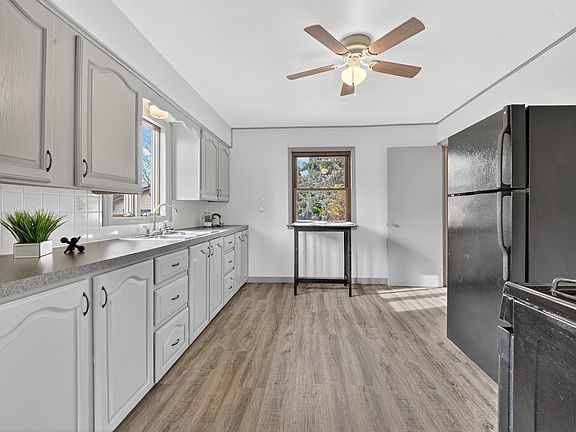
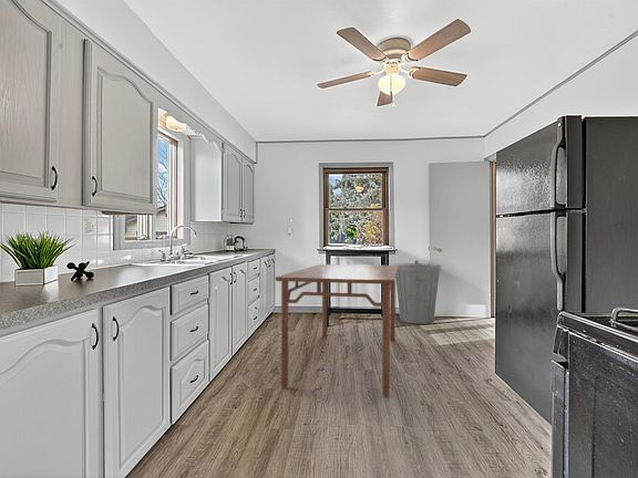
+ dining table (348, 295)
+ trash can (416, 290)
